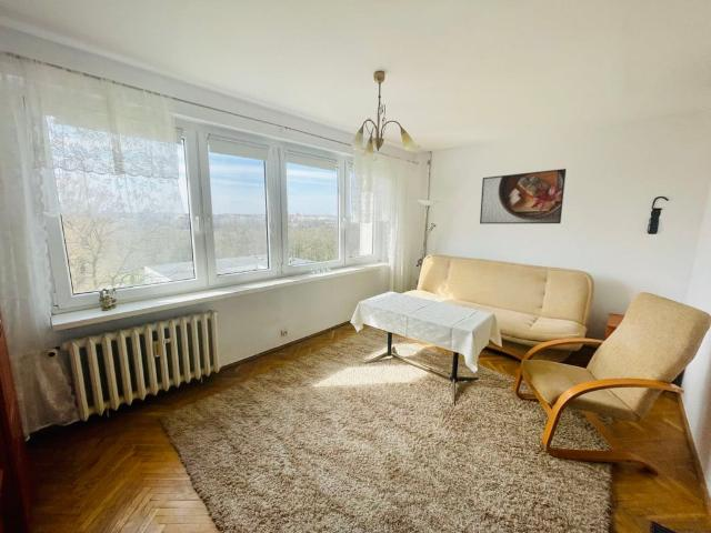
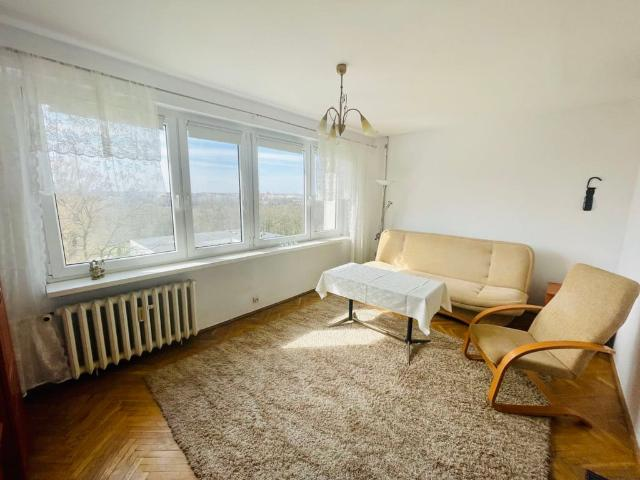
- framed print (518, 199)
